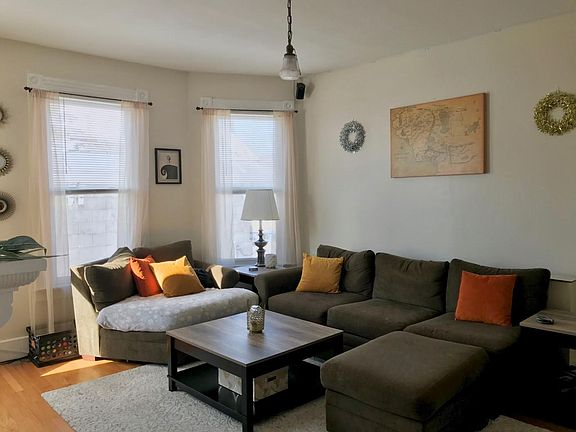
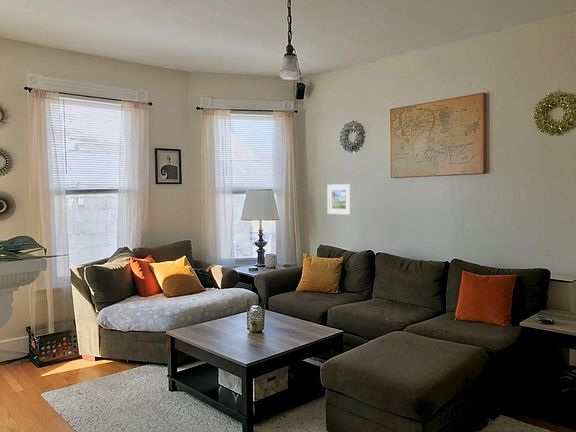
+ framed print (338, 199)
